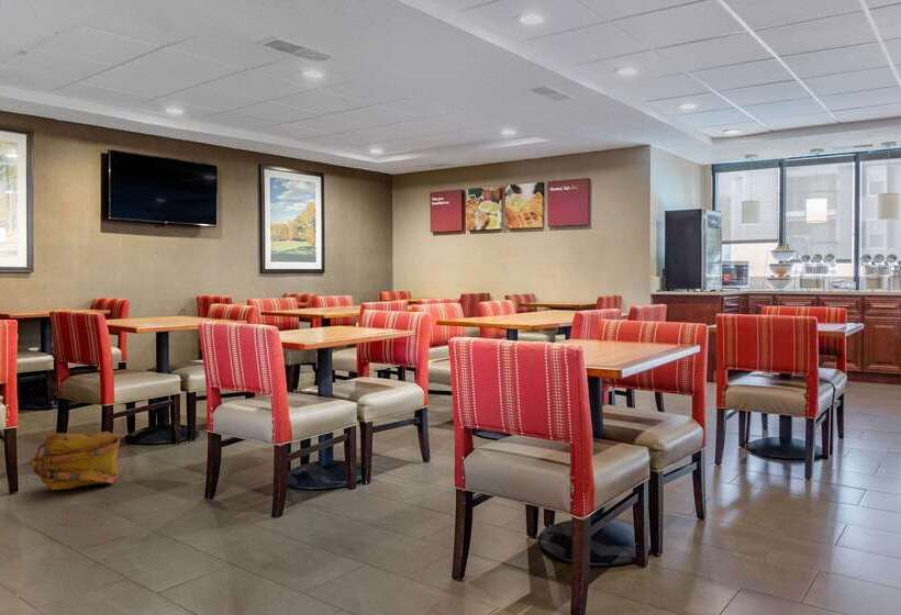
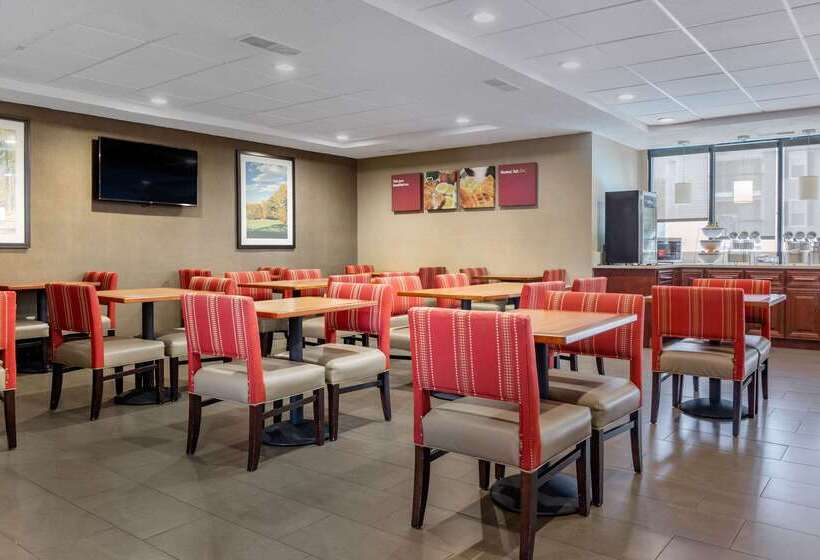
- backpack (76, 460)
